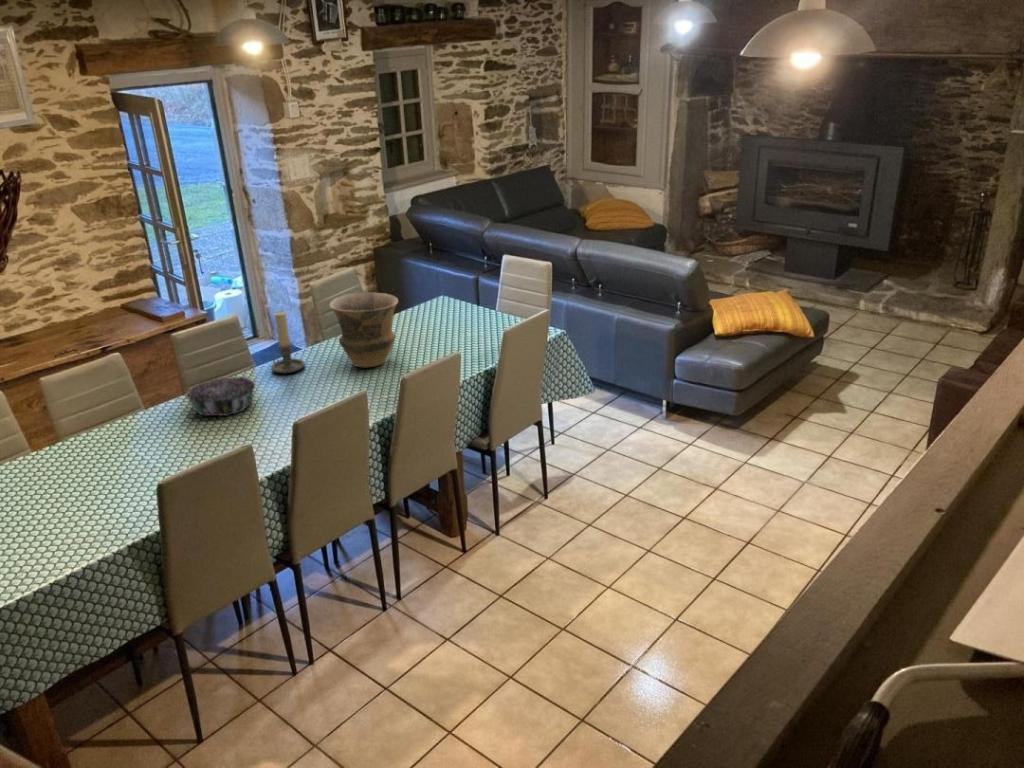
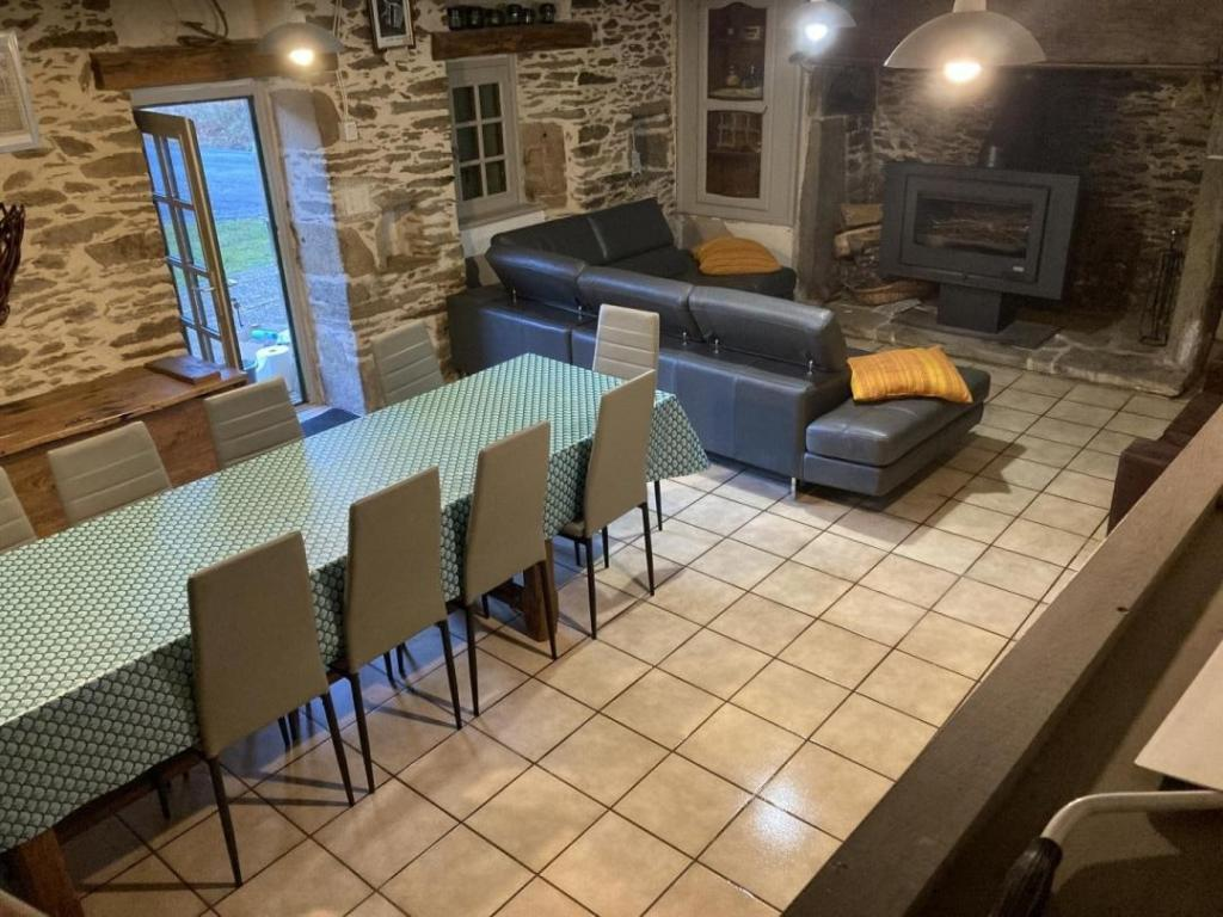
- candle holder (282, 340)
- decorative bowl (222, 398)
- vase (367, 331)
